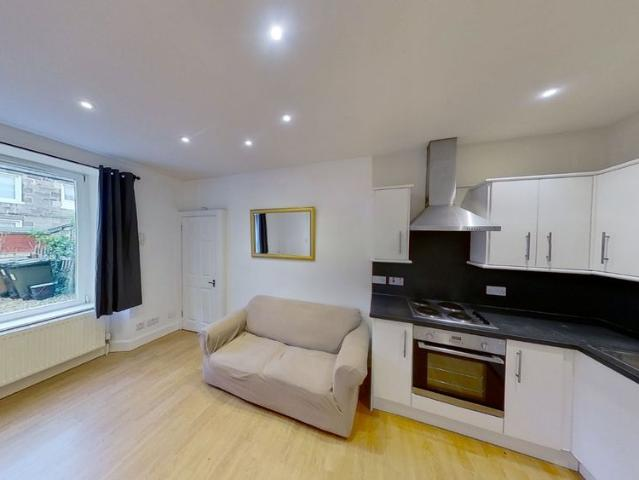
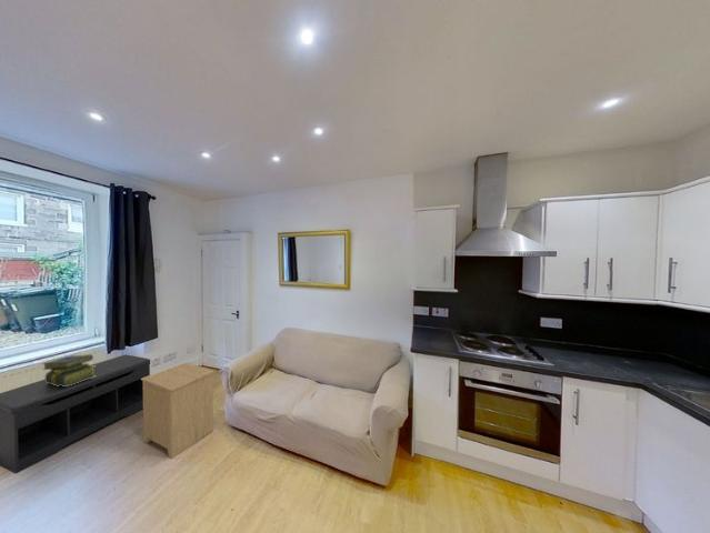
+ side table (179, 405)
+ bench (81, 401)
+ stack of books (68, 369)
